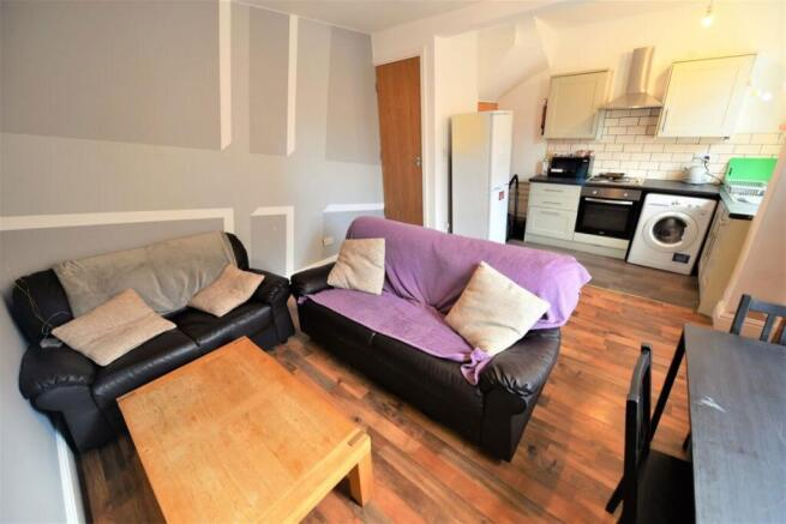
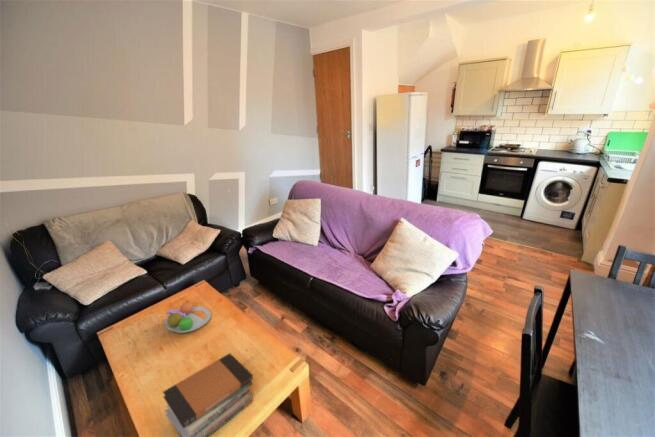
+ book stack (210, 397)
+ fruit bowl (187, 315)
